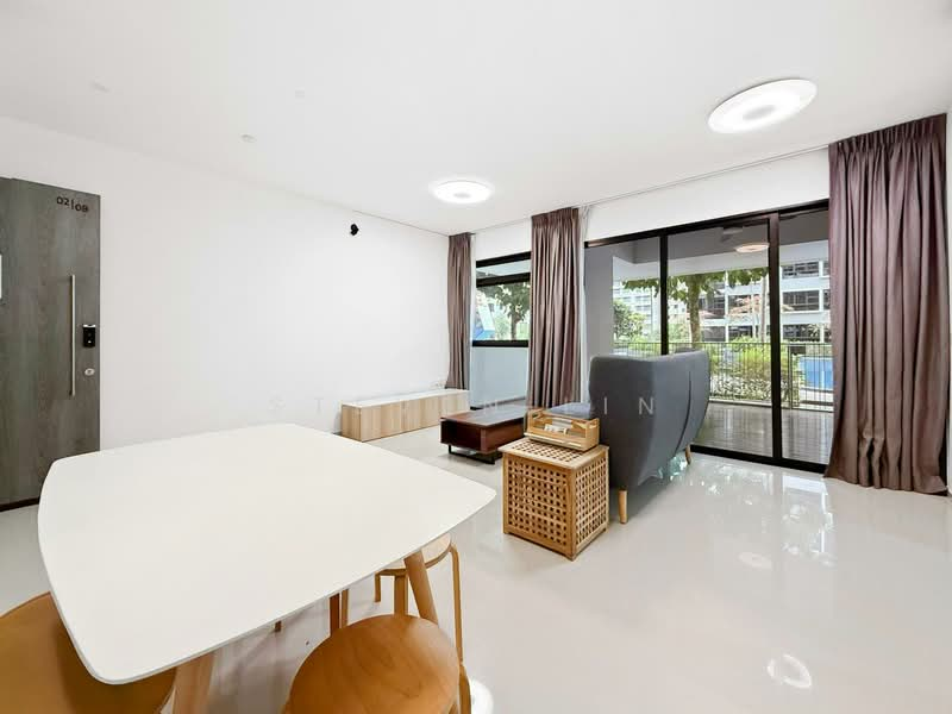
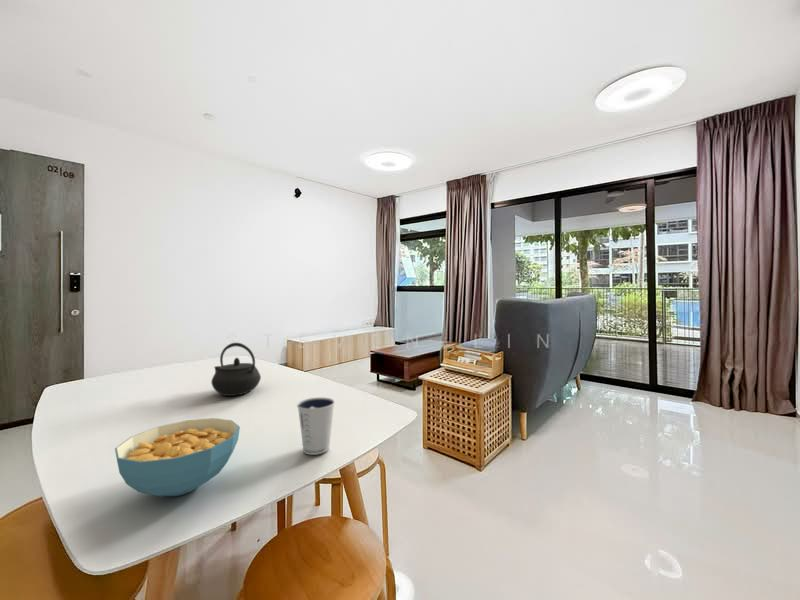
+ kettle (234, 367)
+ dixie cup (316, 426)
+ cereal bowl (182, 461)
